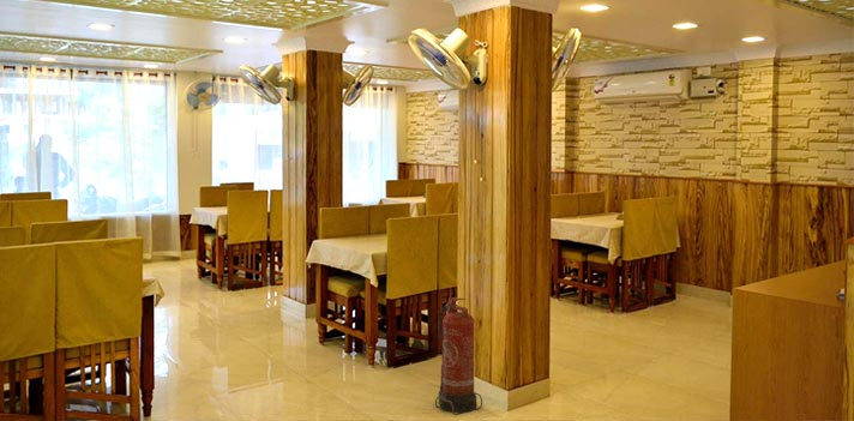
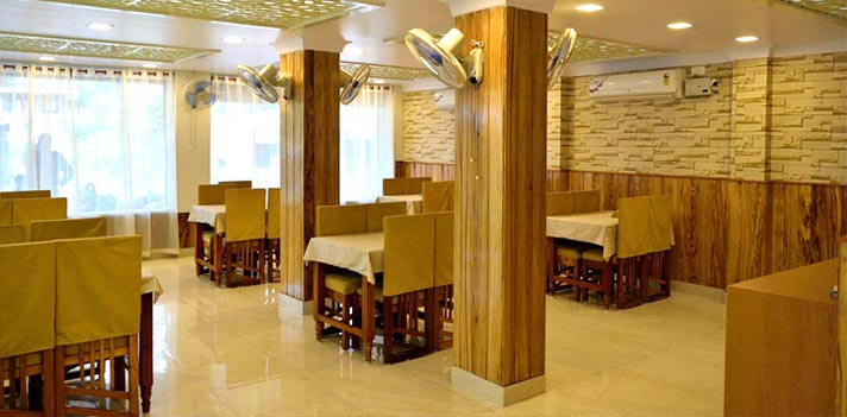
- fire extinguisher (455, 351)
